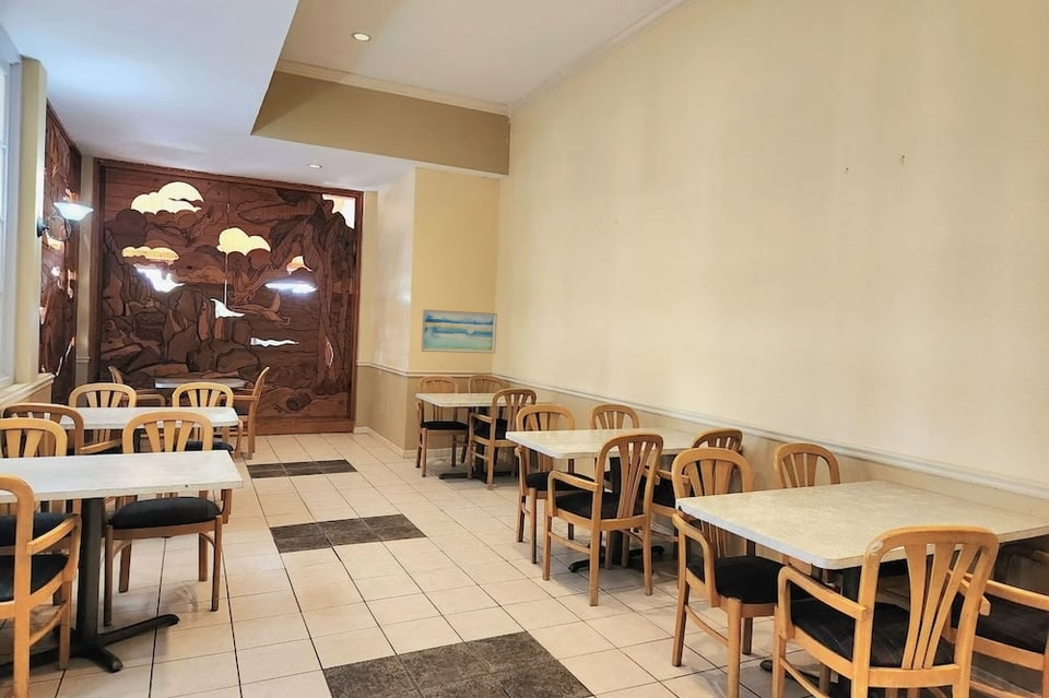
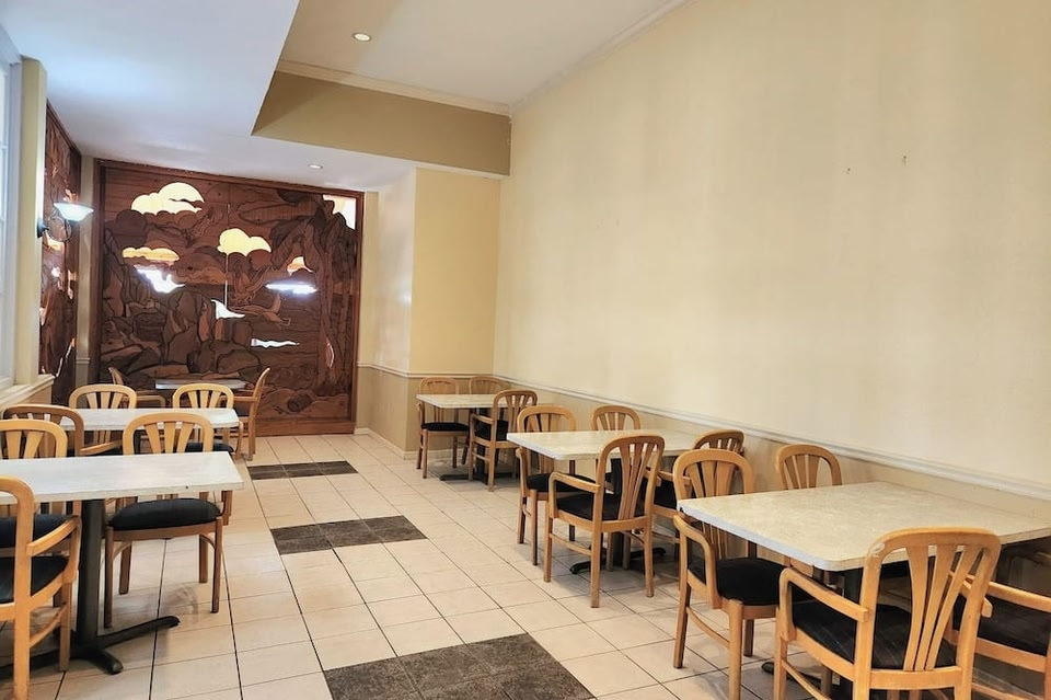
- wall art (459, 331)
